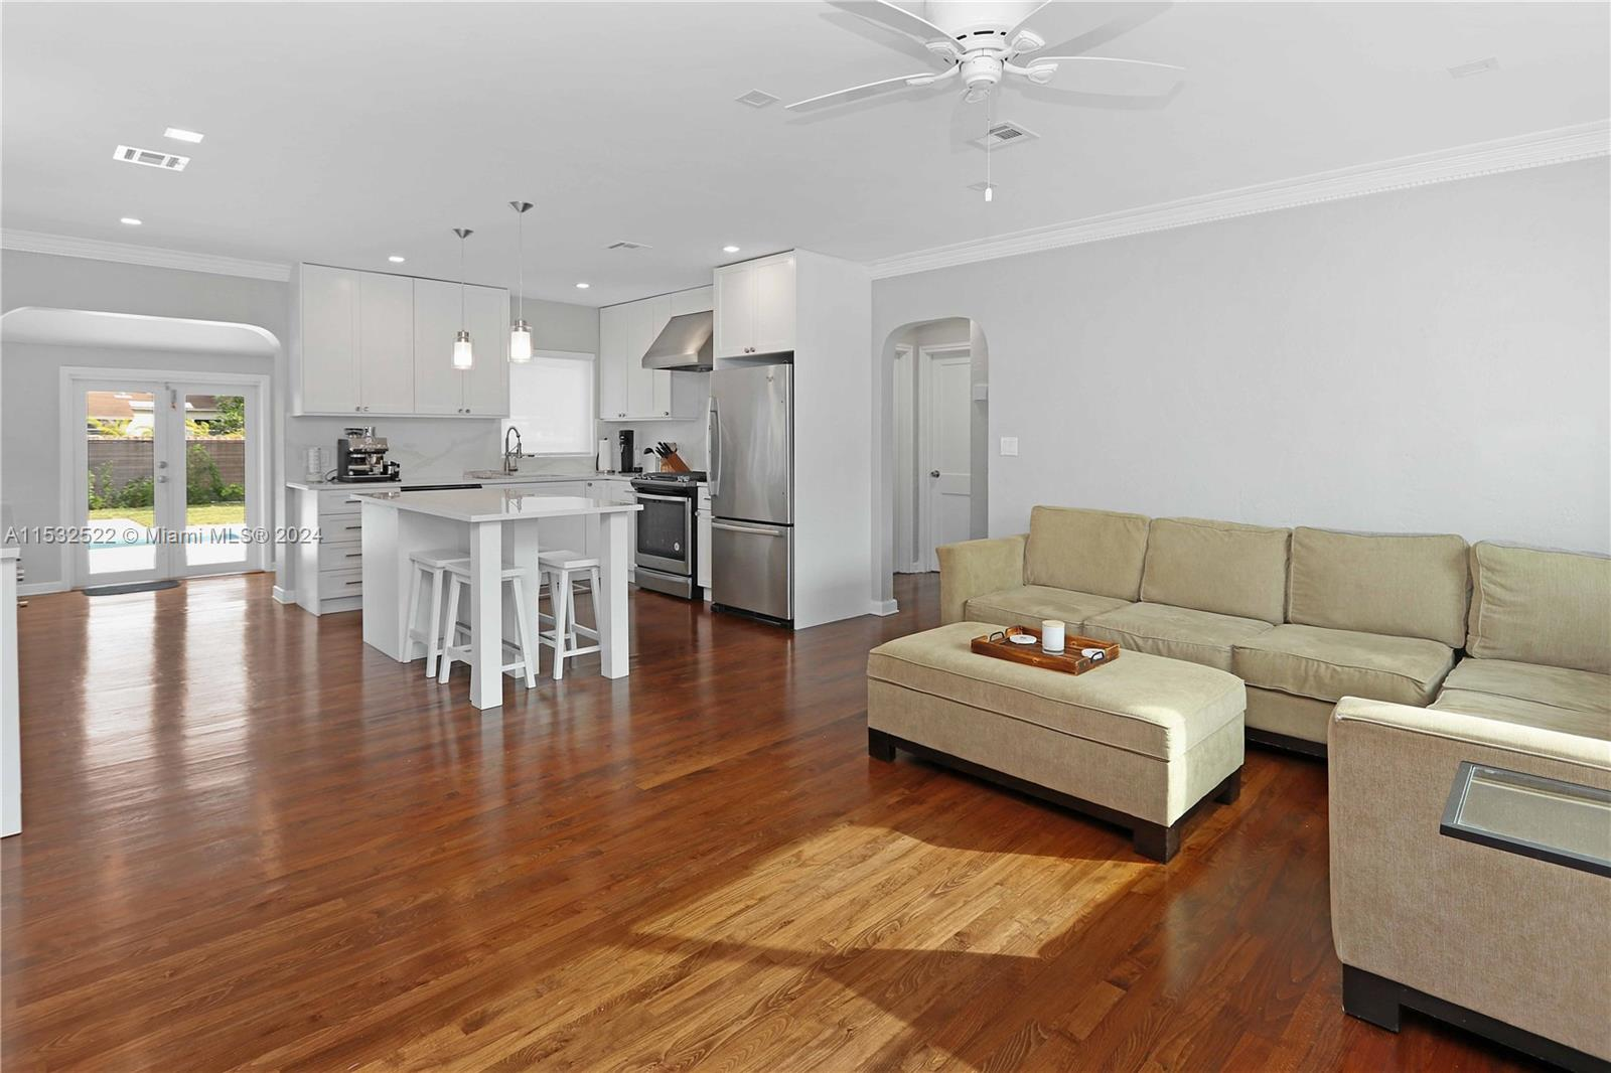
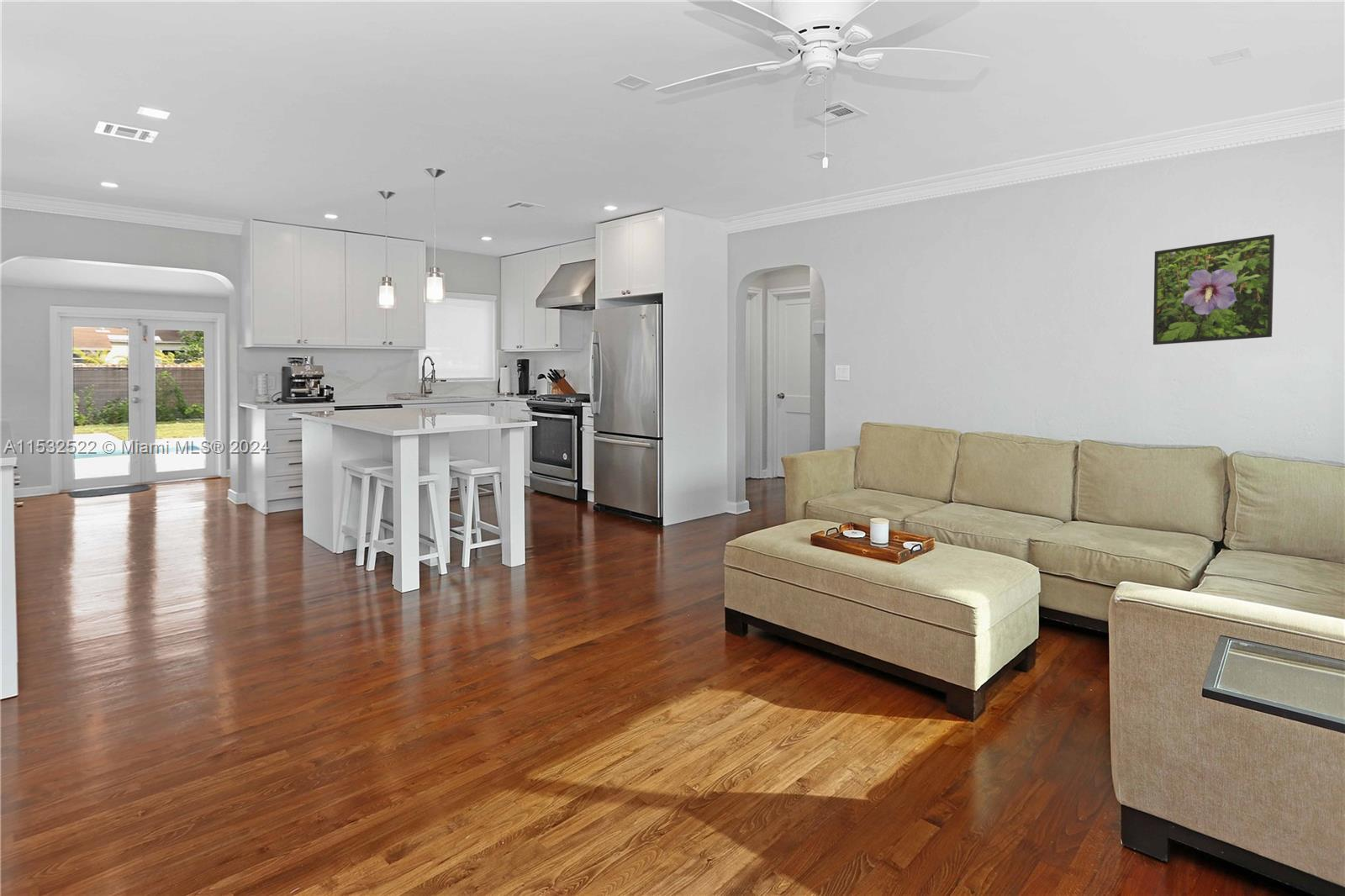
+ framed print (1210, 292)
